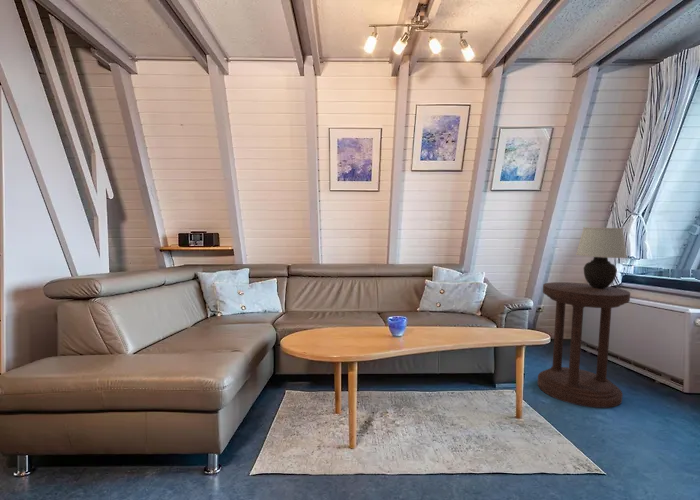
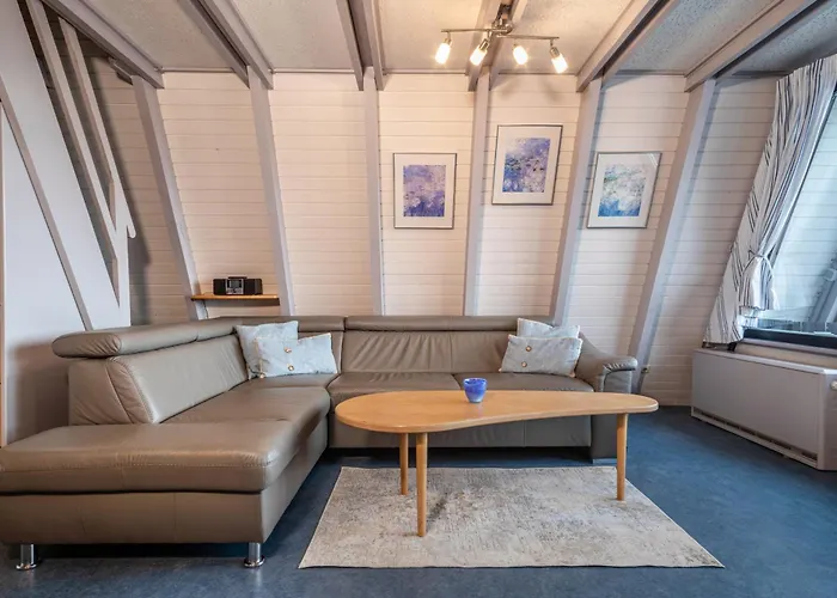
- table lamp (600, 257)
- side table (580, 340)
